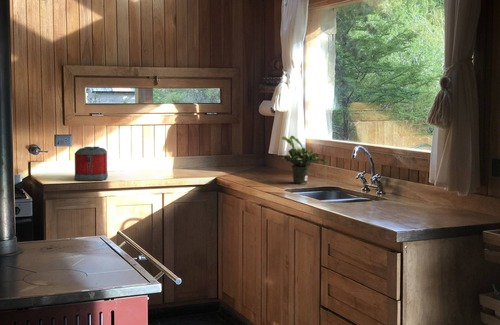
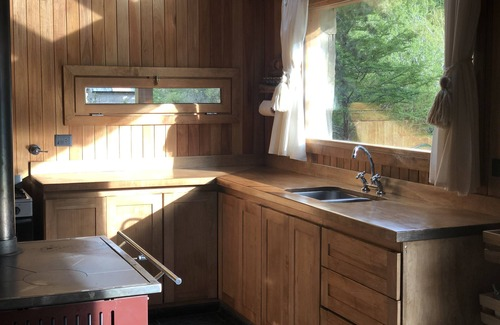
- potted plant (300, 160)
- toaster (91, 162)
